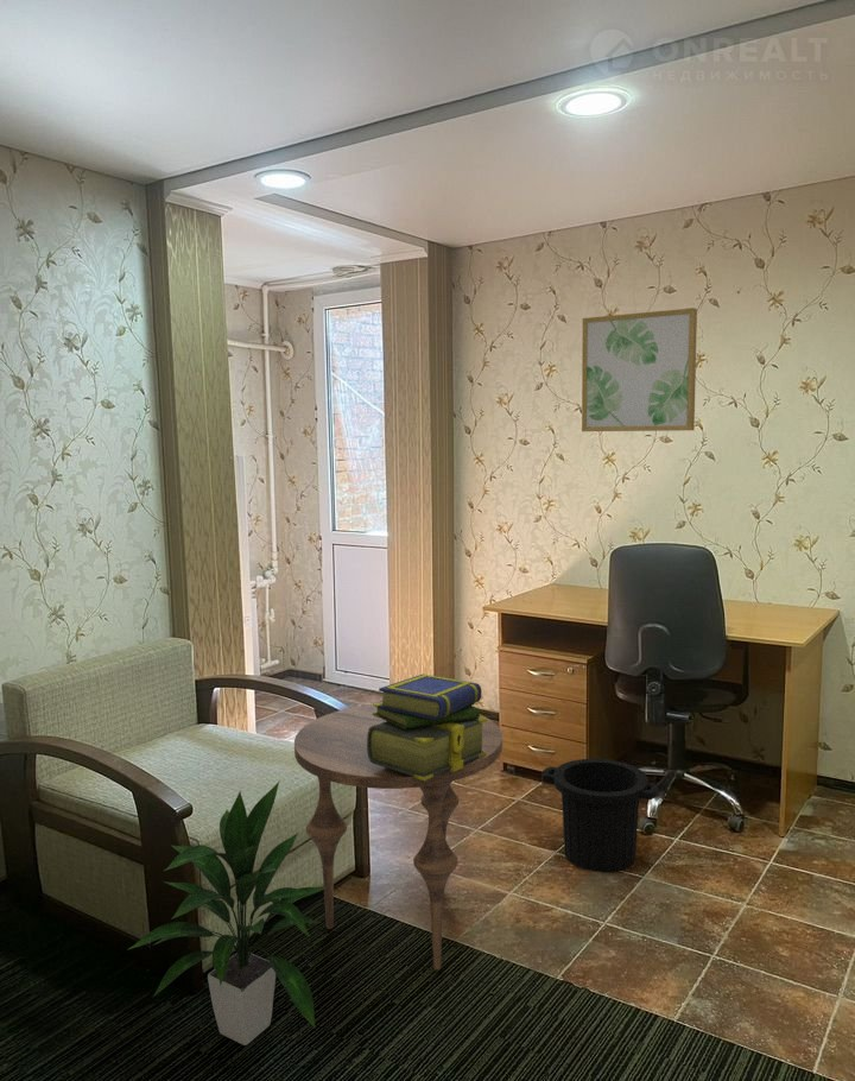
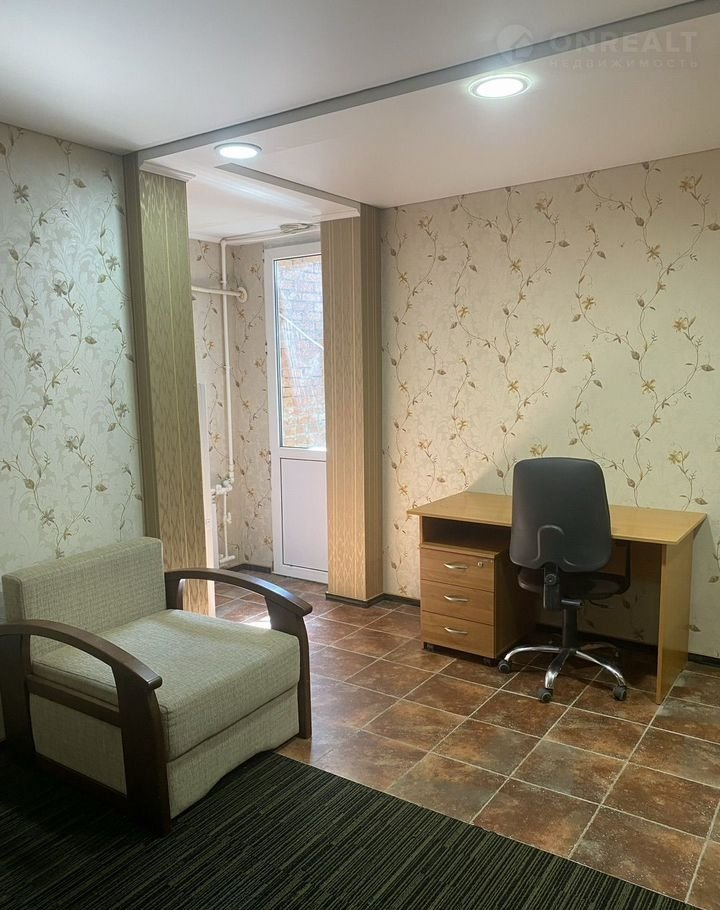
- wall art (636, 372)
- stack of books (428, 719)
- side table (423, 843)
- trash can (598, 815)
- indoor plant (241, 921)
